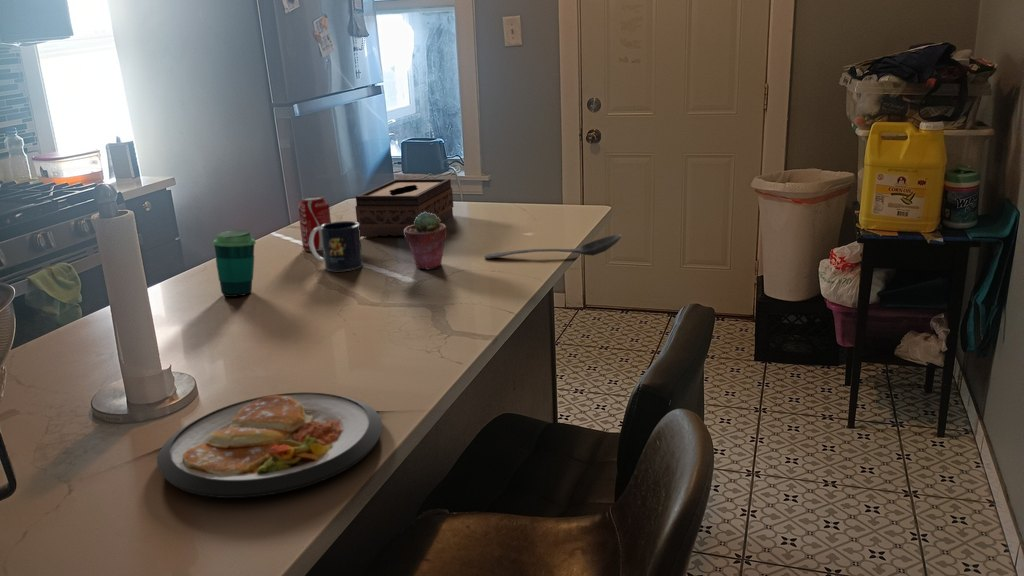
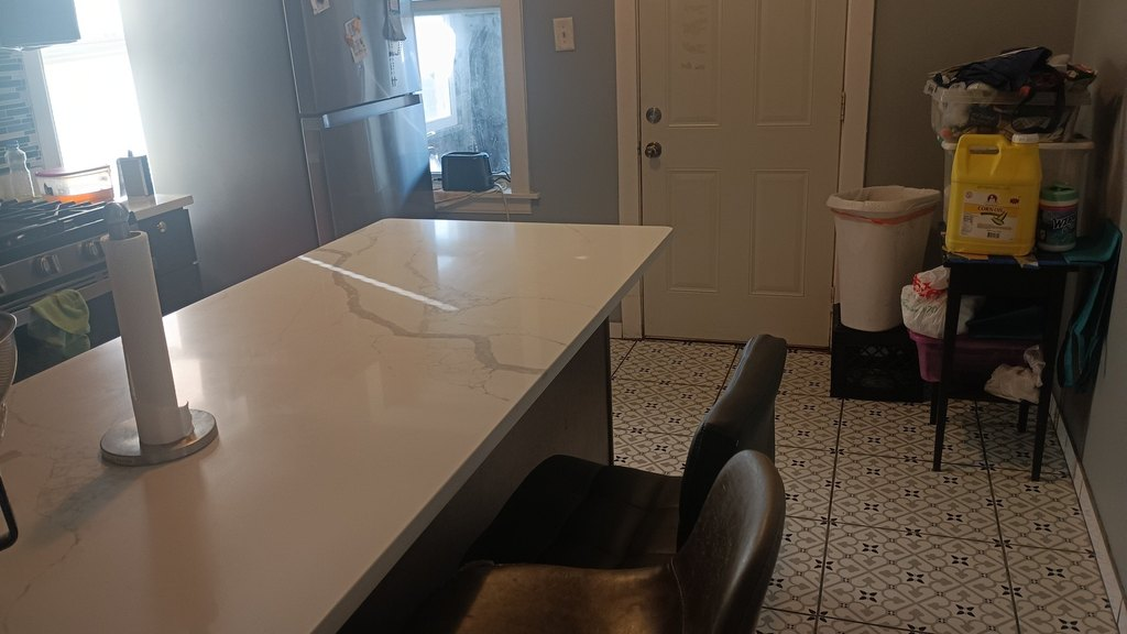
- tissue box (406, 206)
- cup (237, 262)
- beverage can (315, 223)
- dish (272, 433)
- stirrer (552, 249)
- mug (334, 245)
- potted succulent (426, 238)
